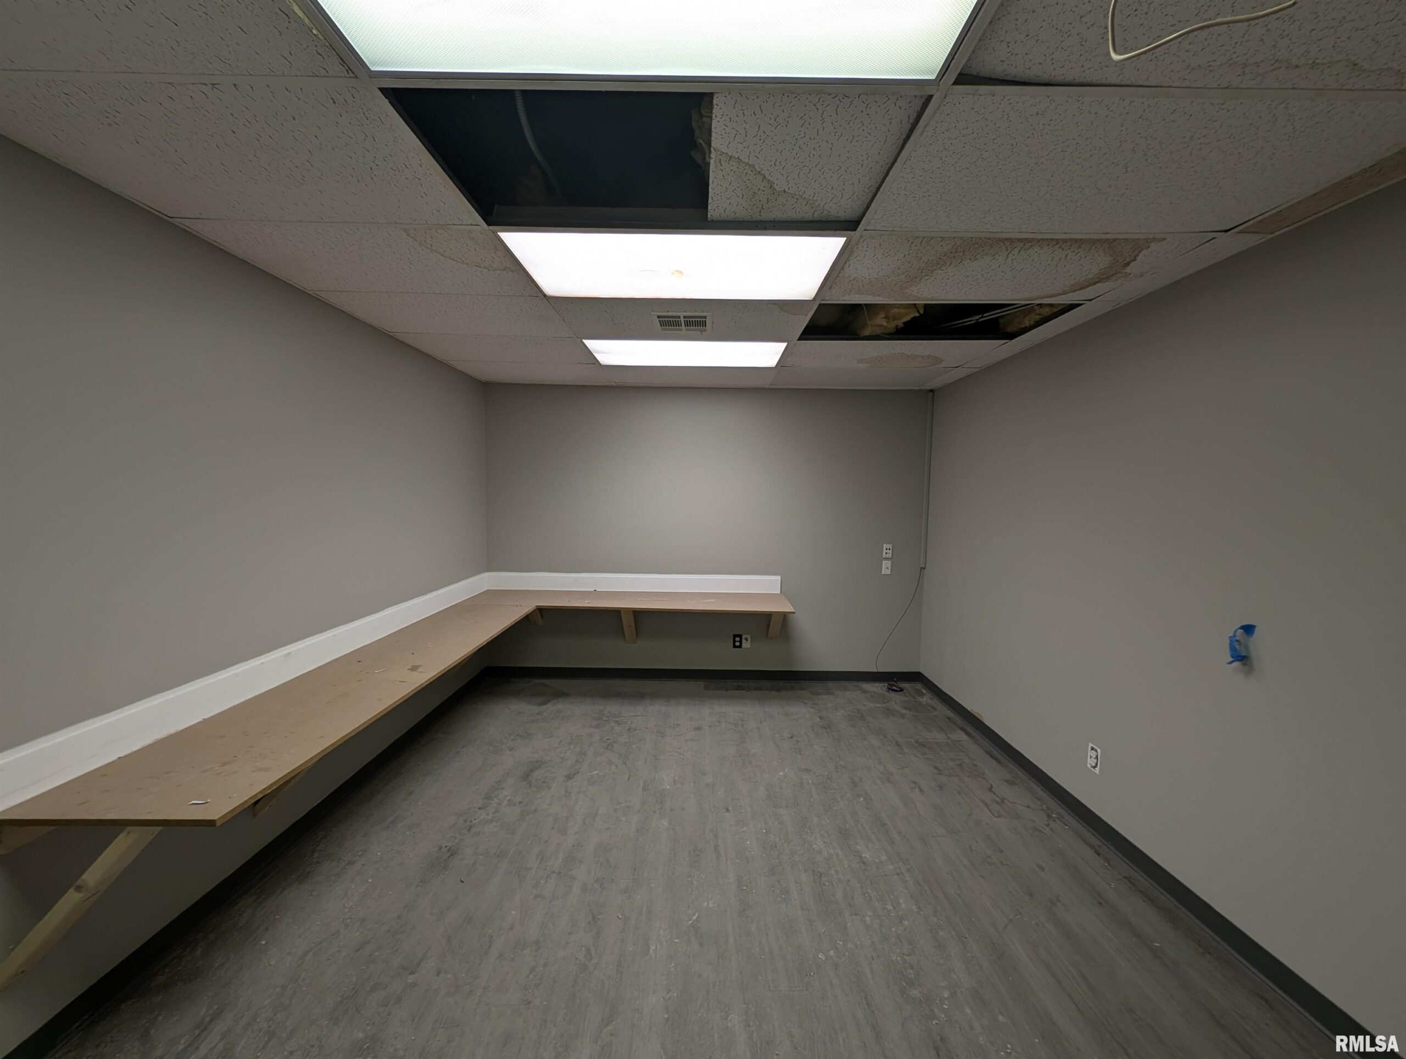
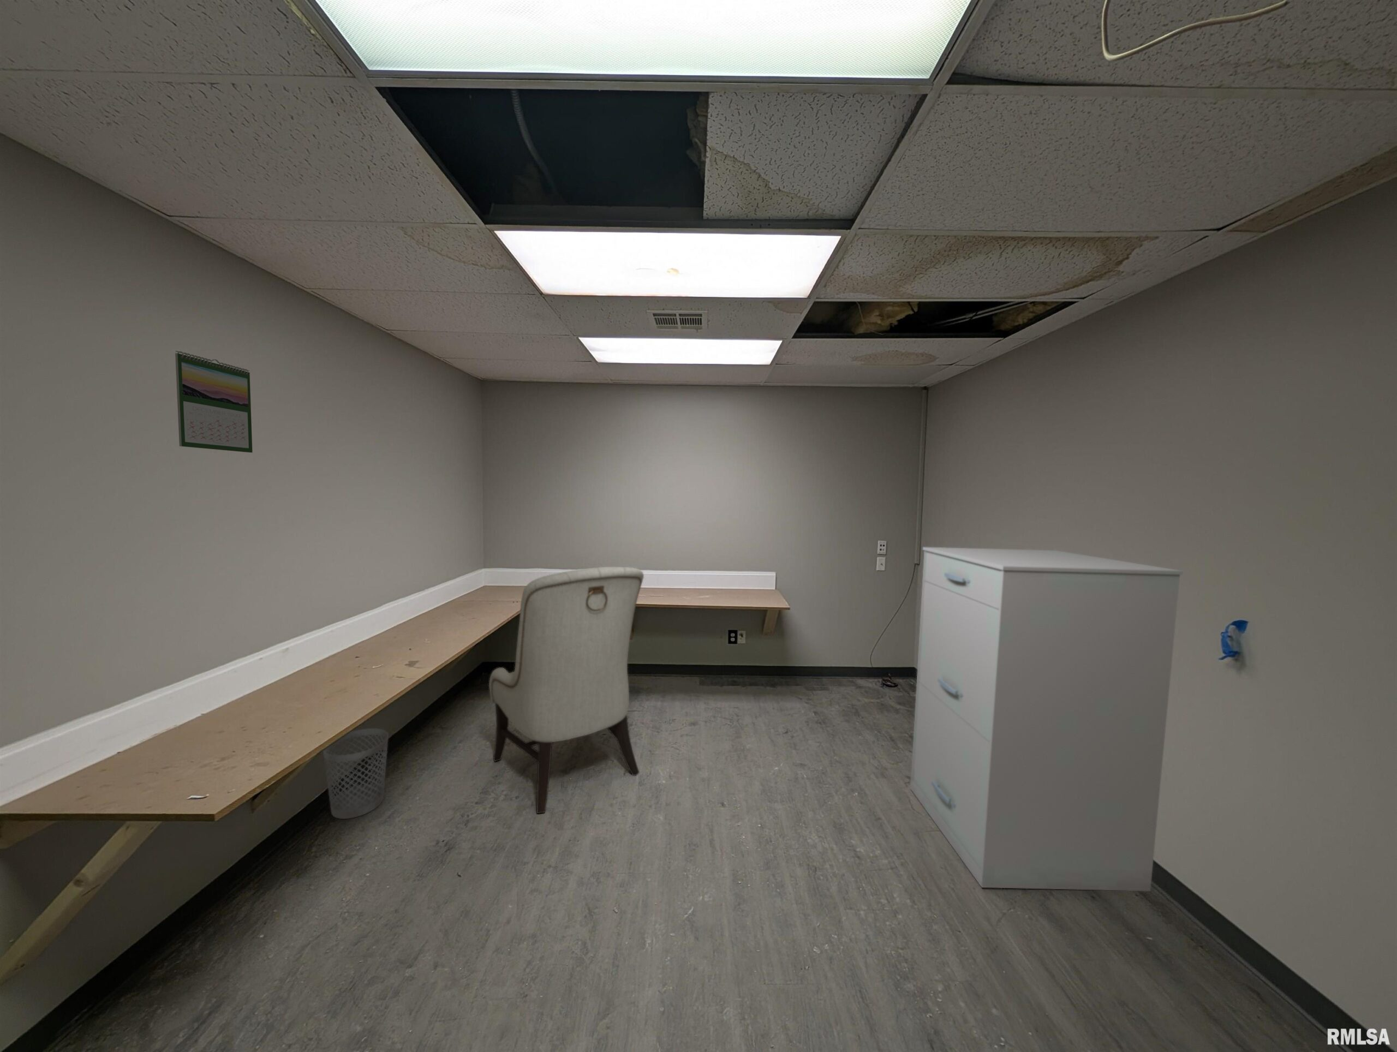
+ filing cabinet (1021, 697)
+ wastebasket (357, 774)
+ calendar (217, 404)
+ chair (569, 665)
